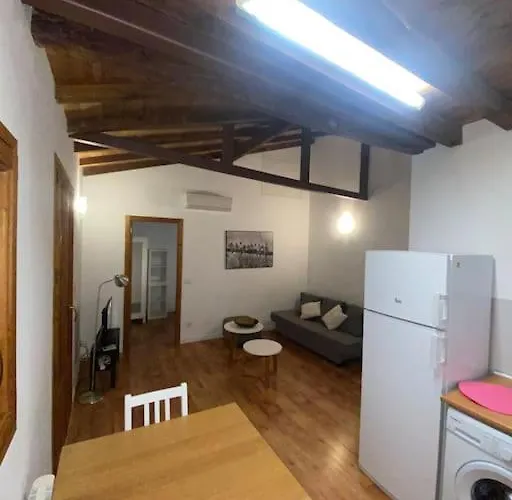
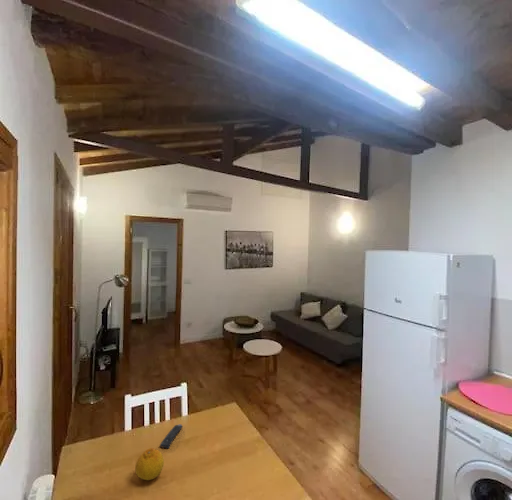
+ fruit (149, 463)
+ remote control (172, 434)
